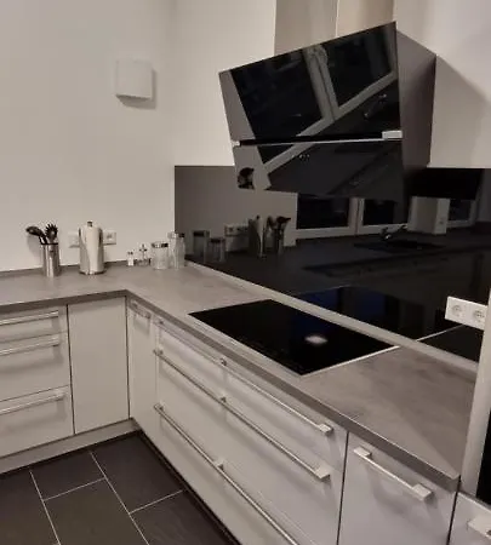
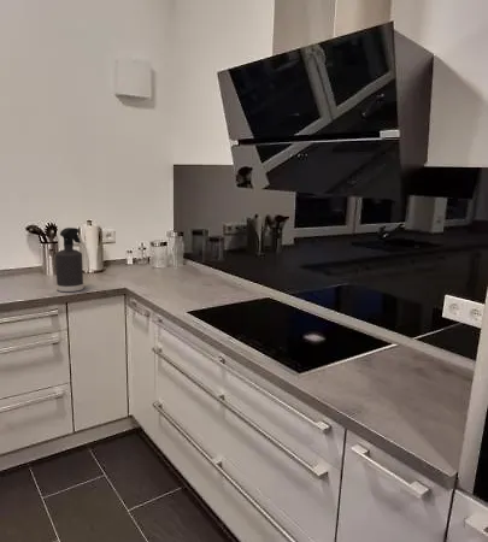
+ spray bottle (70, 258)
